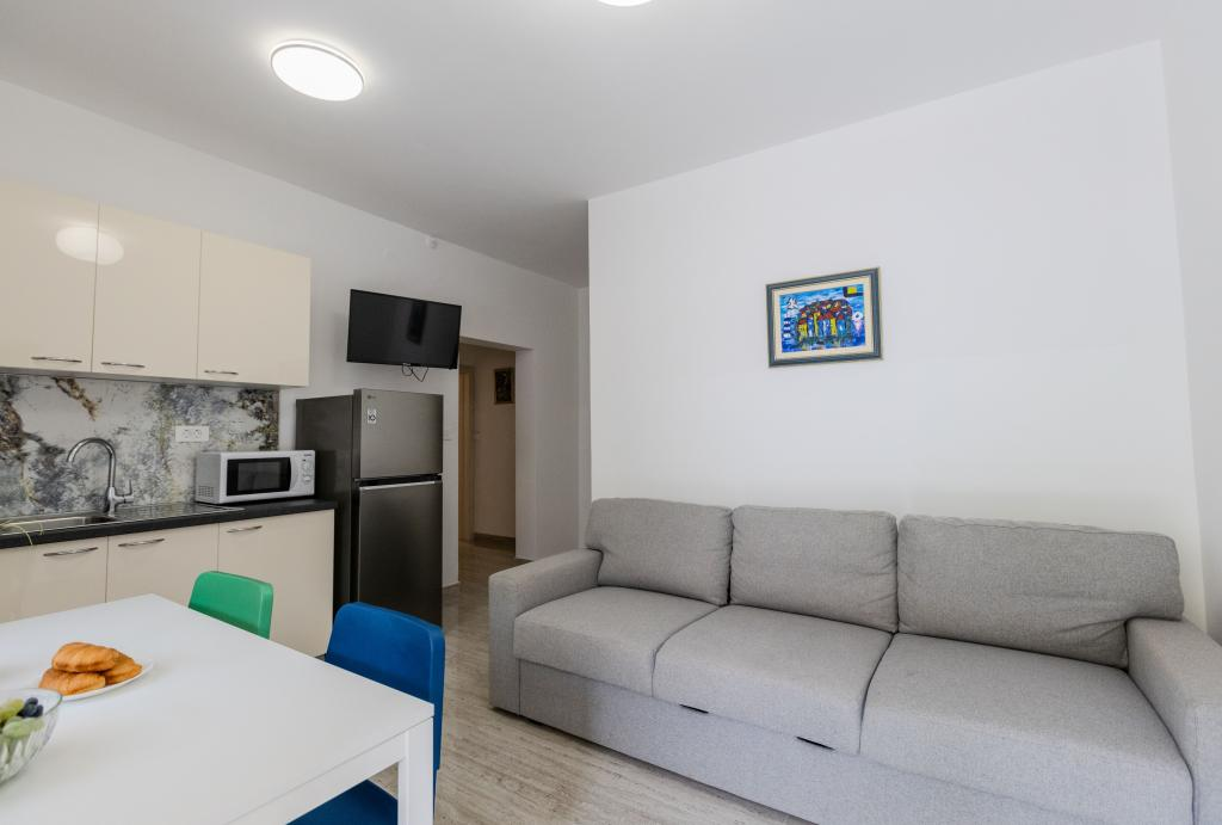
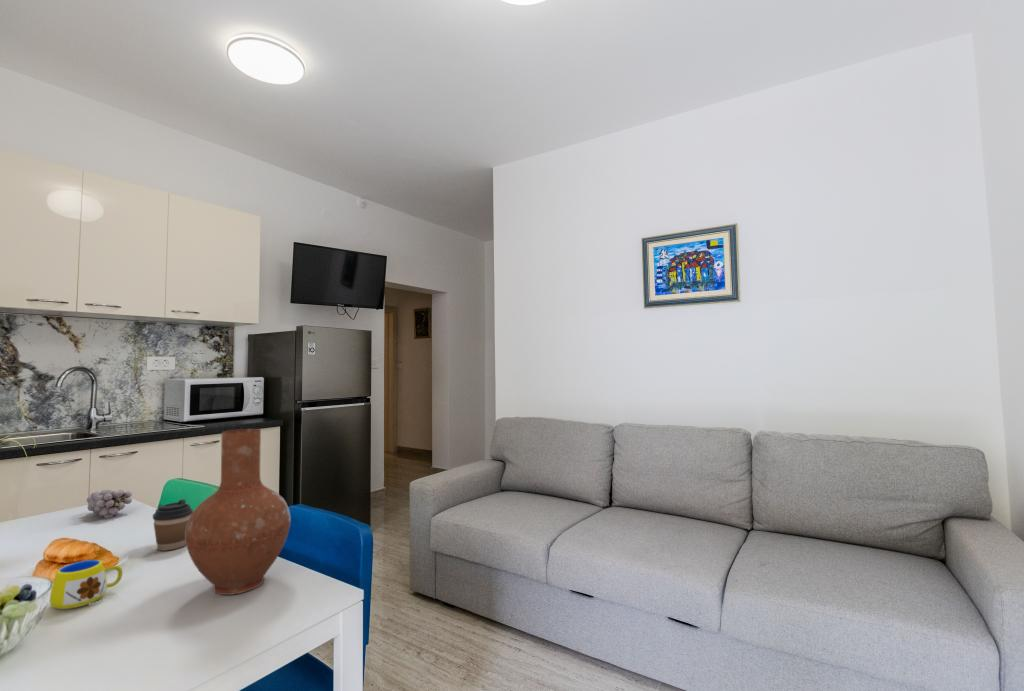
+ coffee cup (172, 523)
+ vase (240, 507)
+ fruit (106, 501)
+ mug (88, 581)
